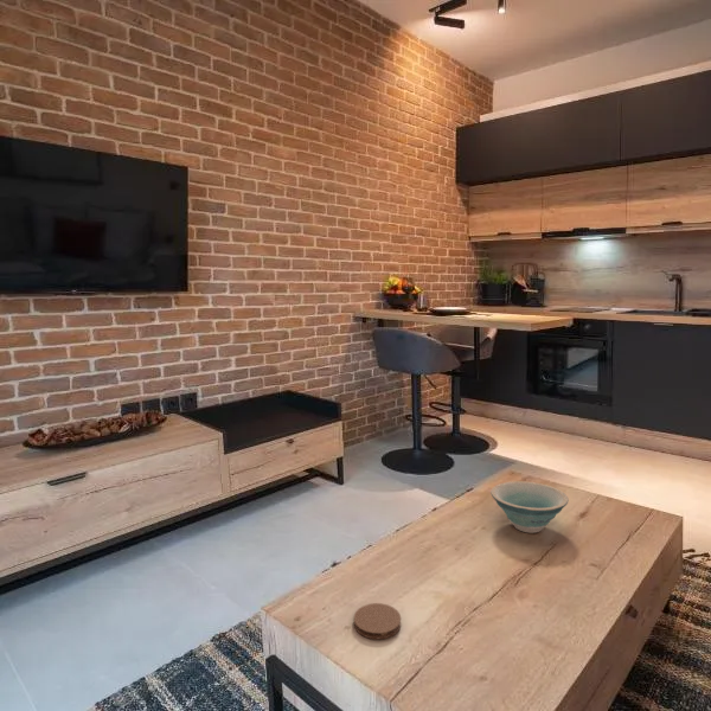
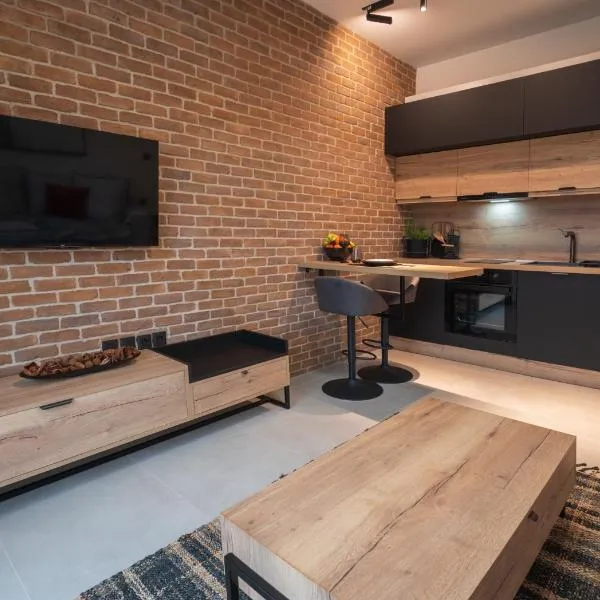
- bowl (527, 510)
- coaster (377, 620)
